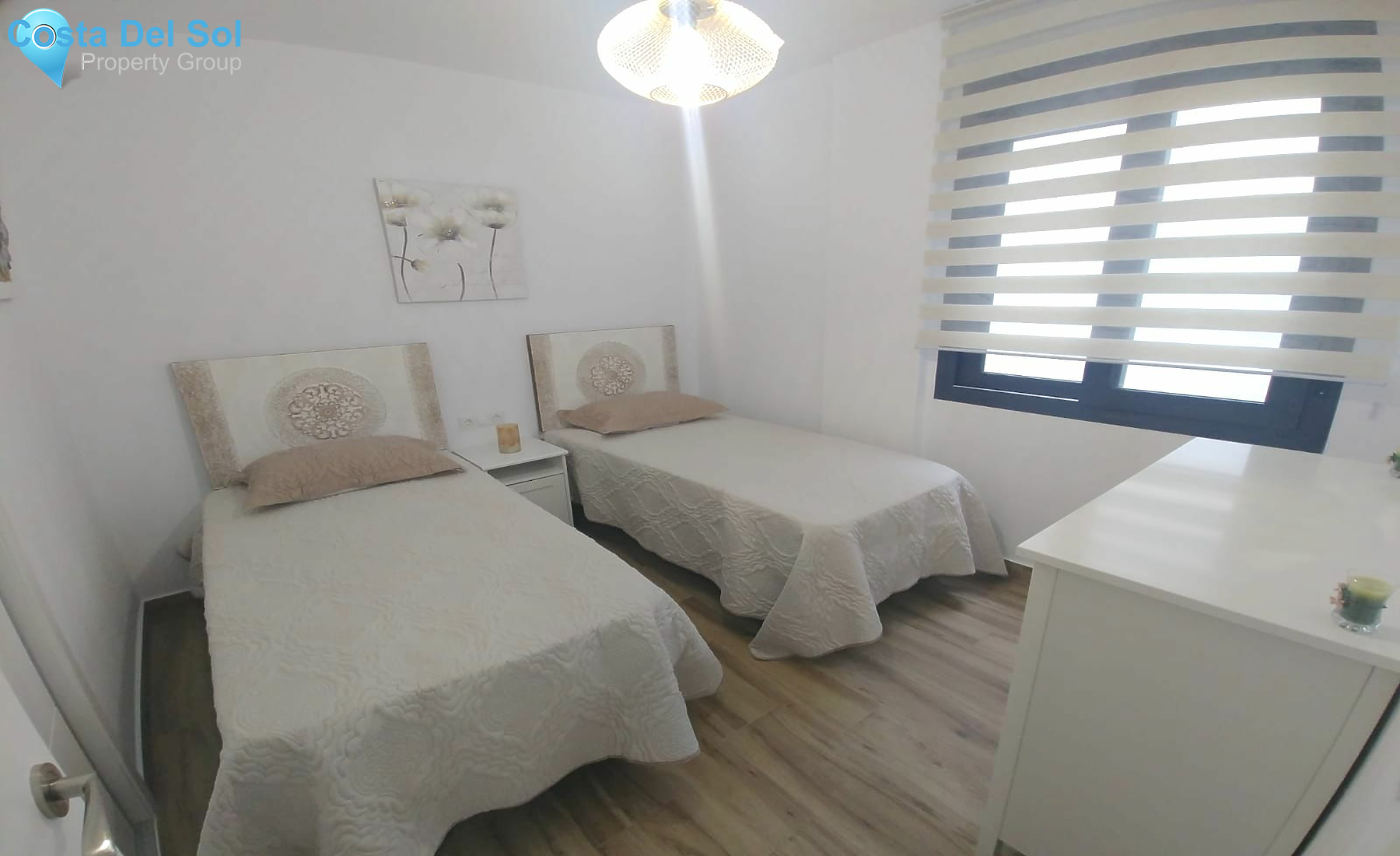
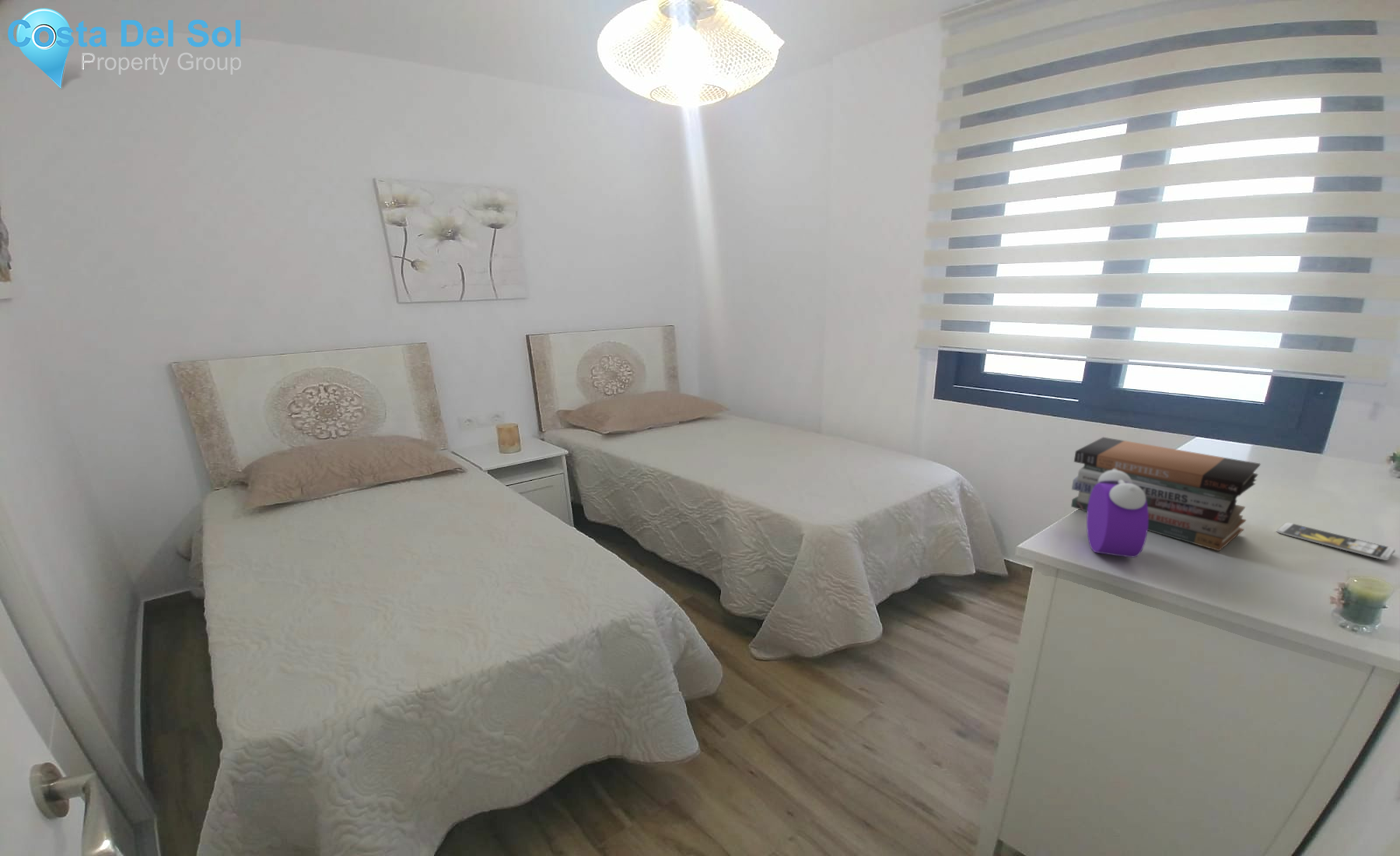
+ book stack (1156, 487)
+ alarm clock (1116, 515)
+ smartphone (1333, 540)
